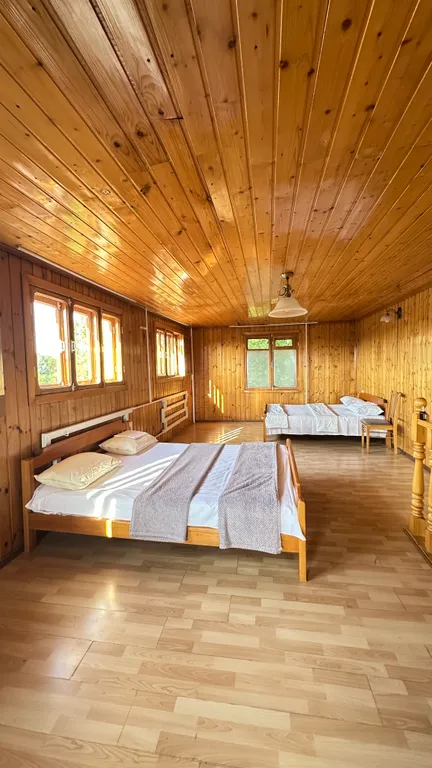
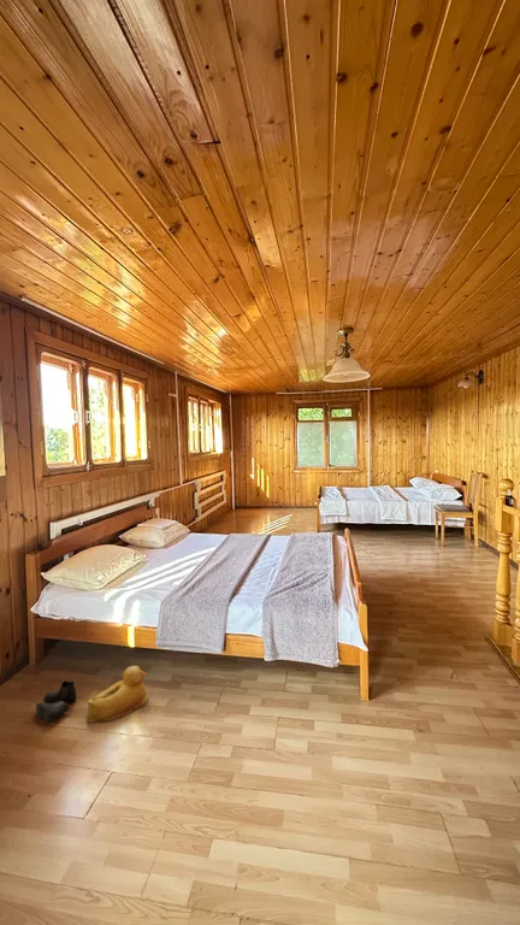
+ rubber duck (118, 690)
+ boots (54, 700)
